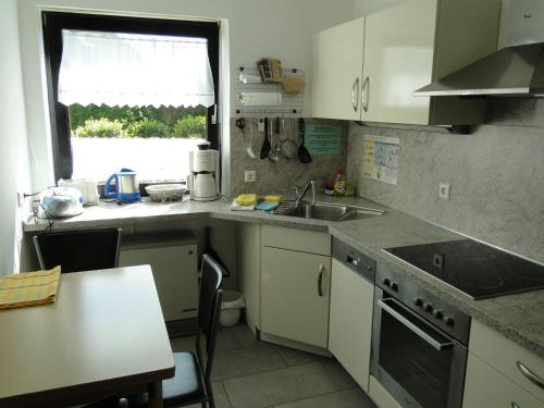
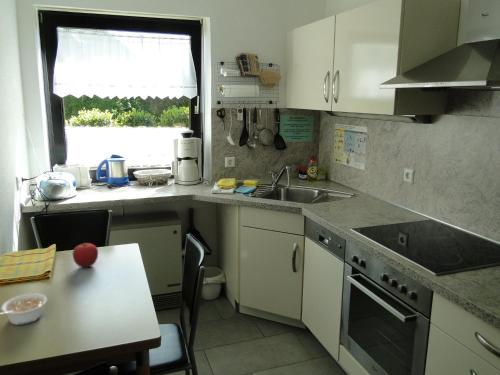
+ fruit (85, 254)
+ legume (24, 309)
